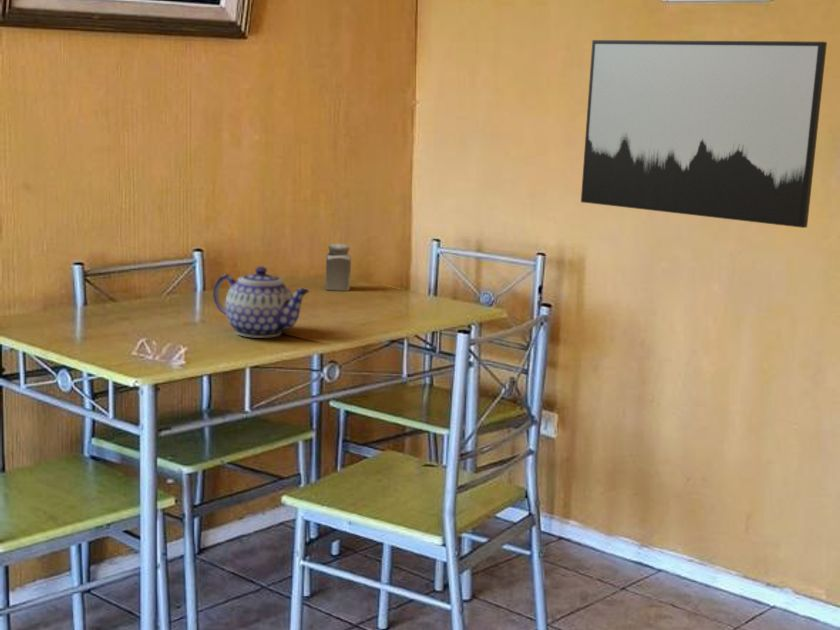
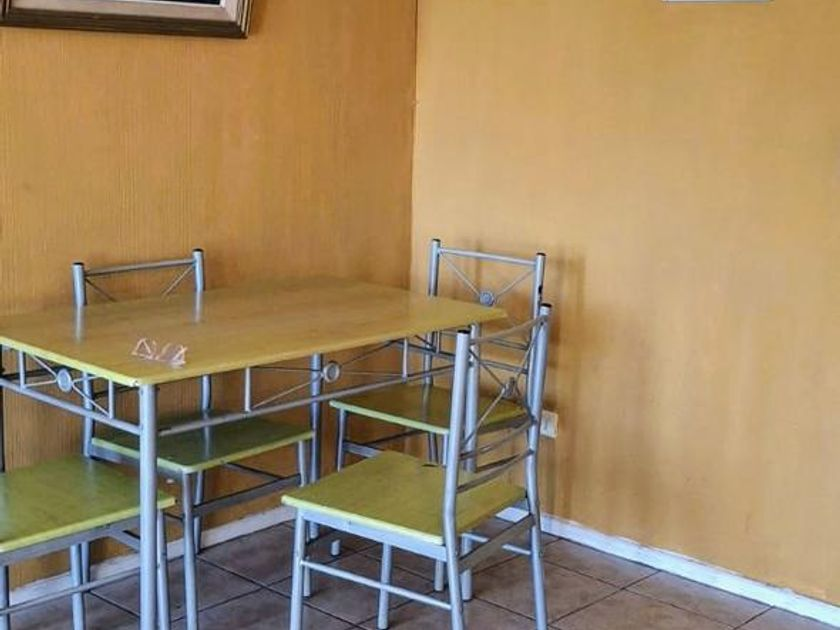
- wall art (693, 128)
- teapot (260, 300)
- salt shaker (338, 266)
